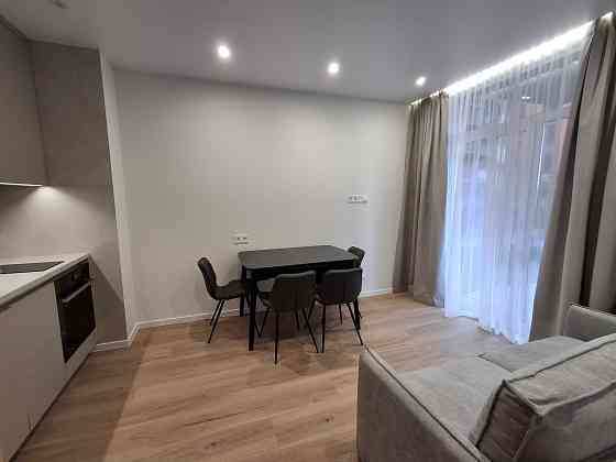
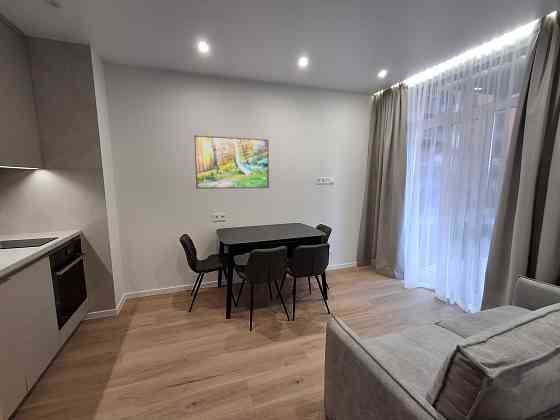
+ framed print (233, 163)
